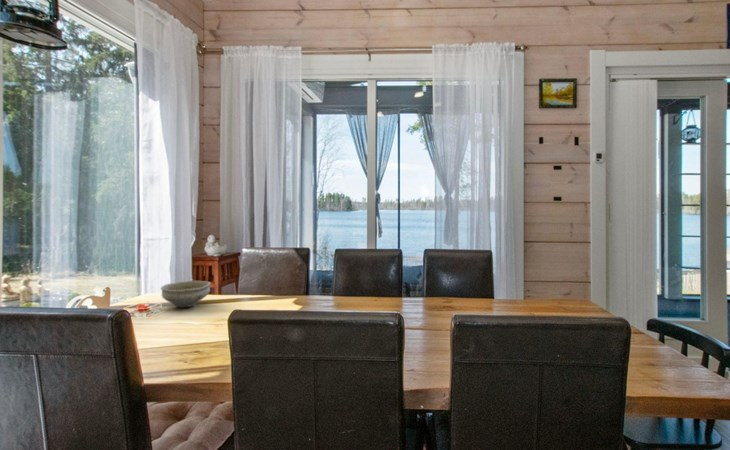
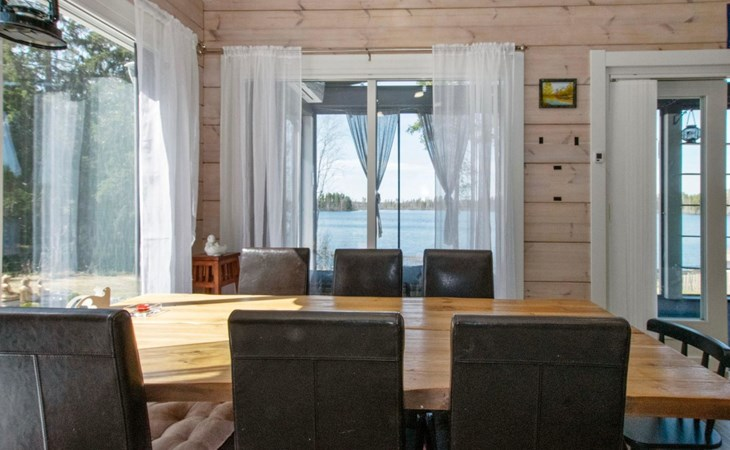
- bowl (186, 294)
